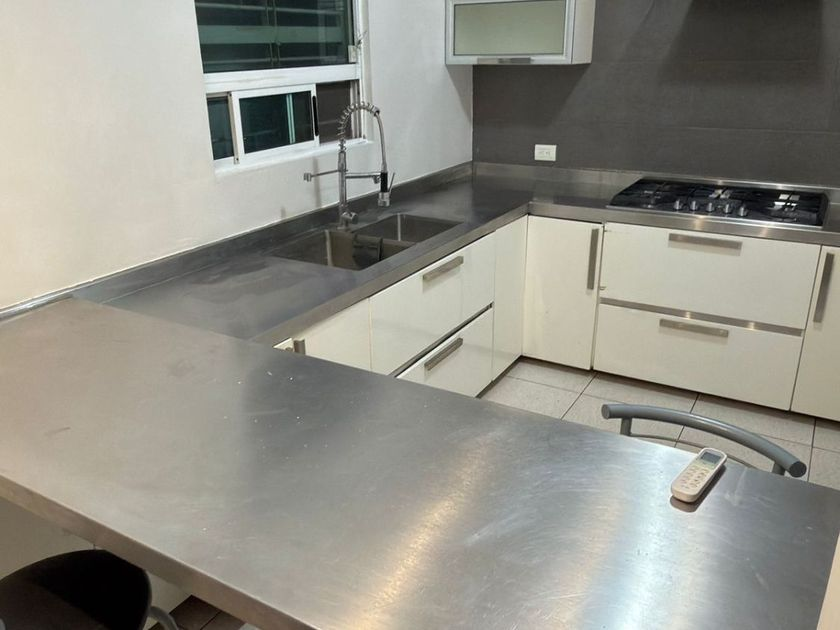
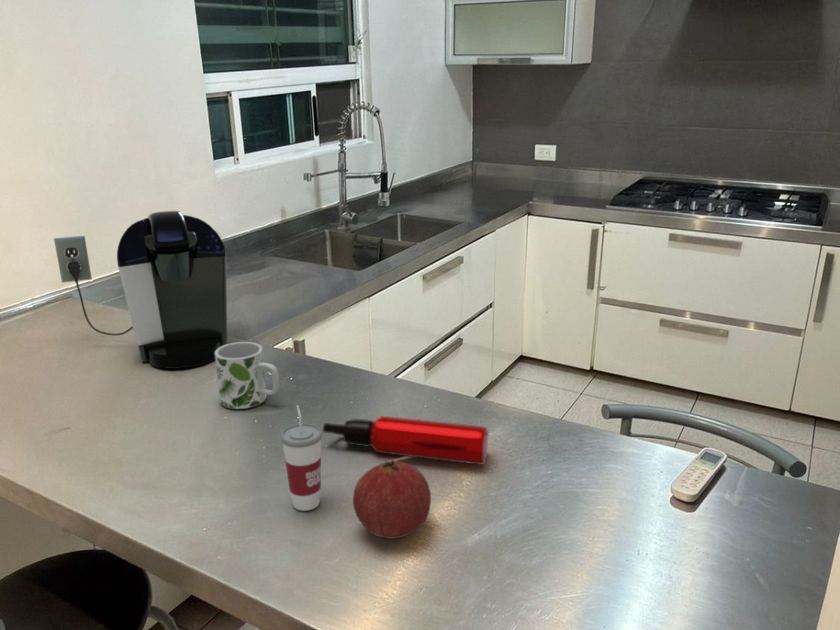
+ mug (249, 376)
+ coffee maker (145, 286)
+ fruit (392, 496)
+ cup (303, 456)
+ water bottle (408, 436)
